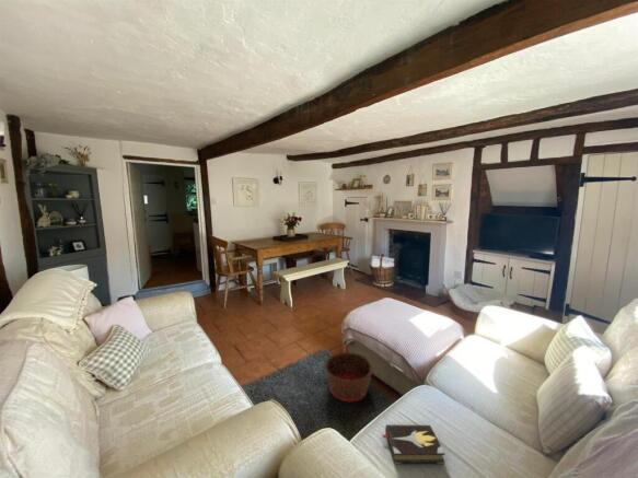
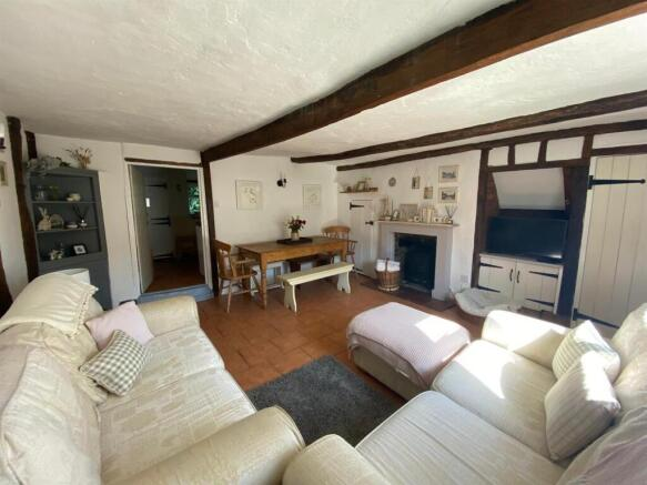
- basket (348, 376)
- hardback book (413, 442)
